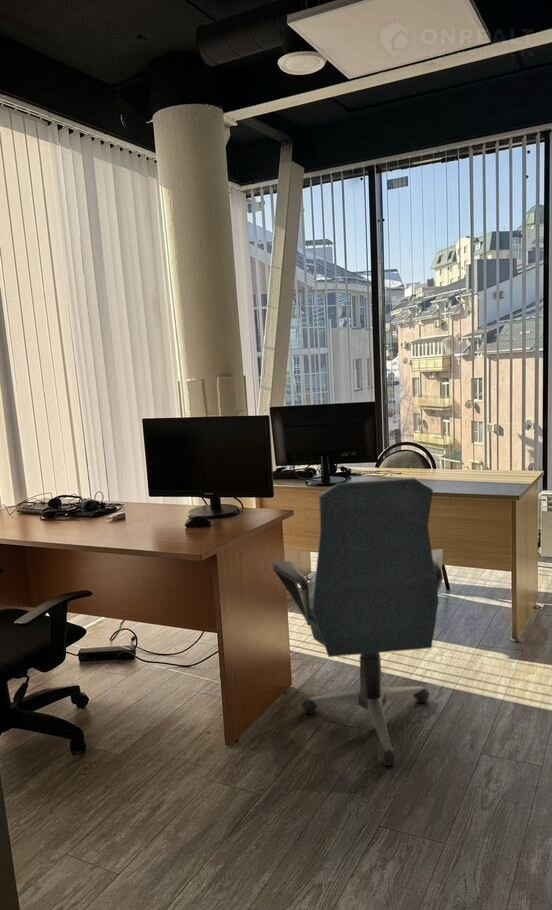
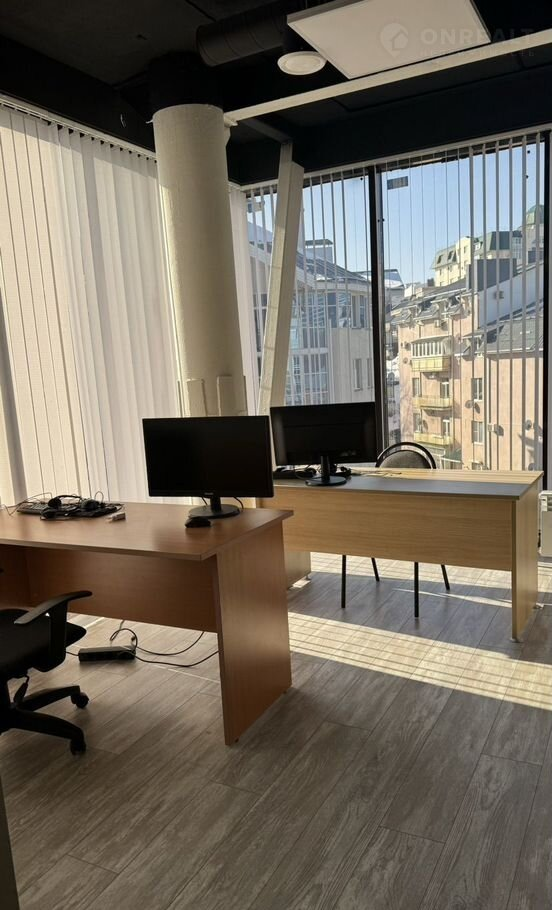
- office chair (369, 602)
